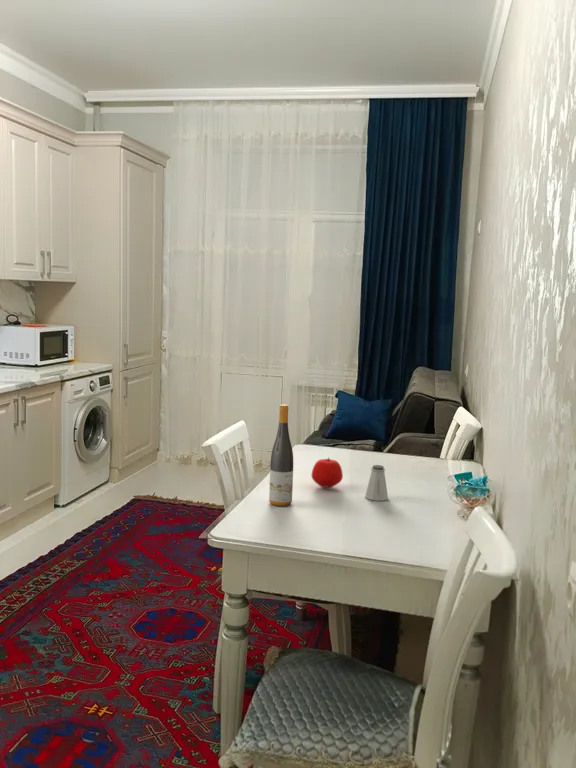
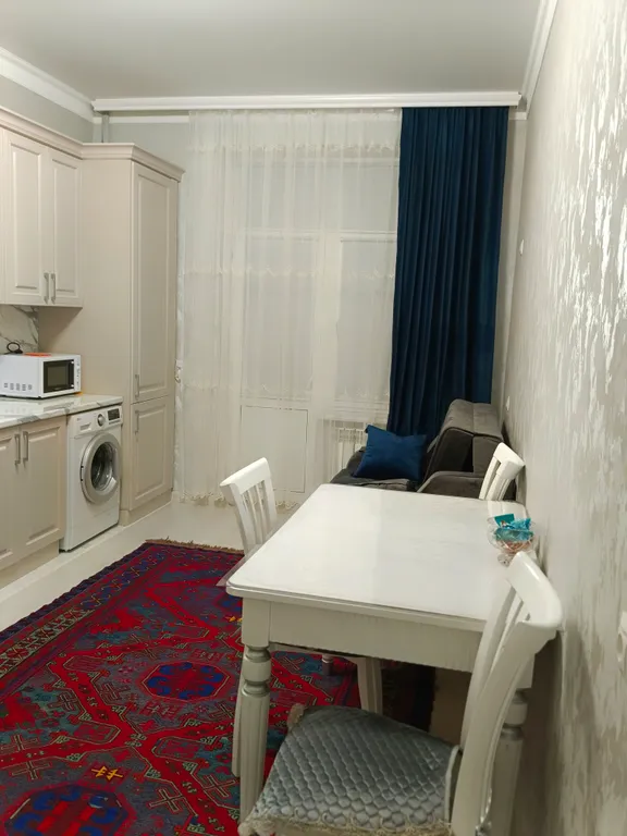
- saltshaker (377, 481)
- apple (327, 472)
- wine bottle (282, 454)
